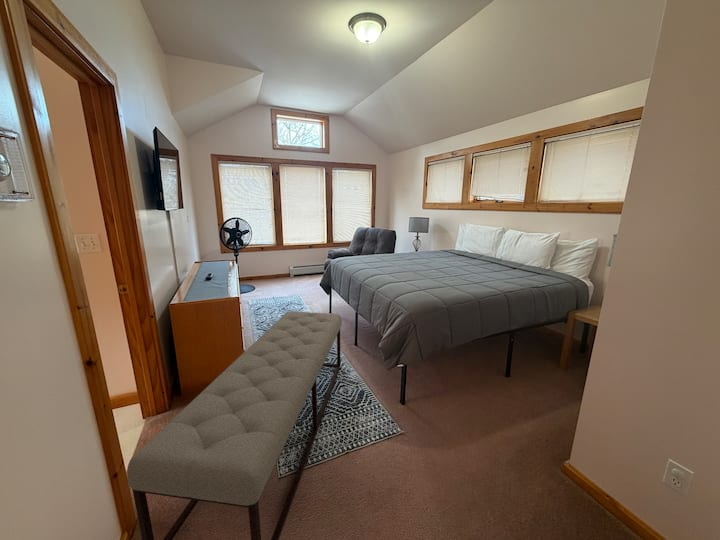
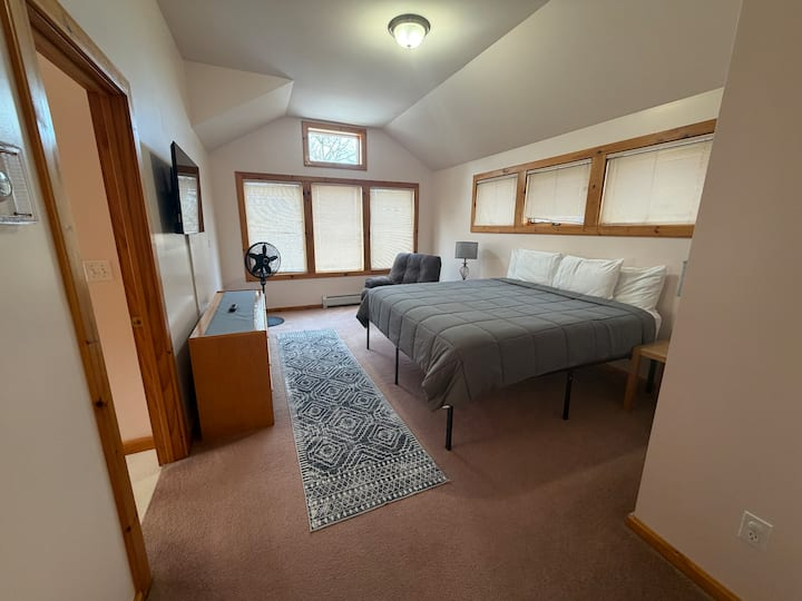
- bench (279, 393)
